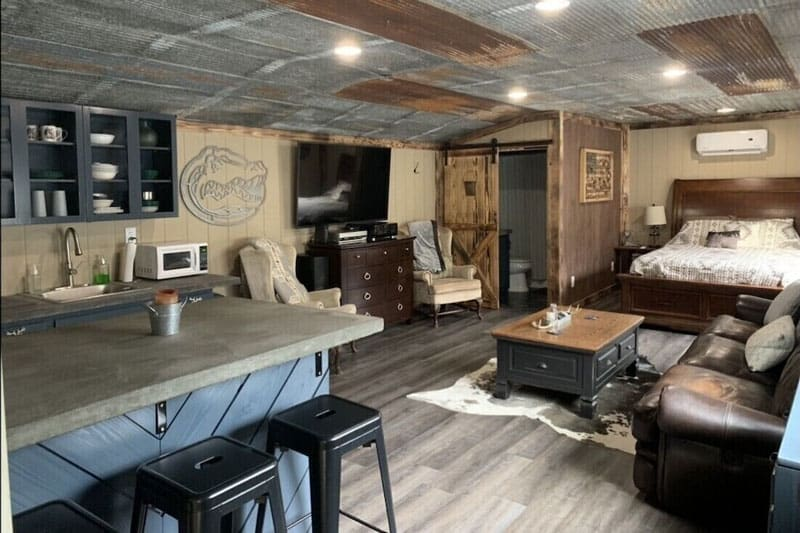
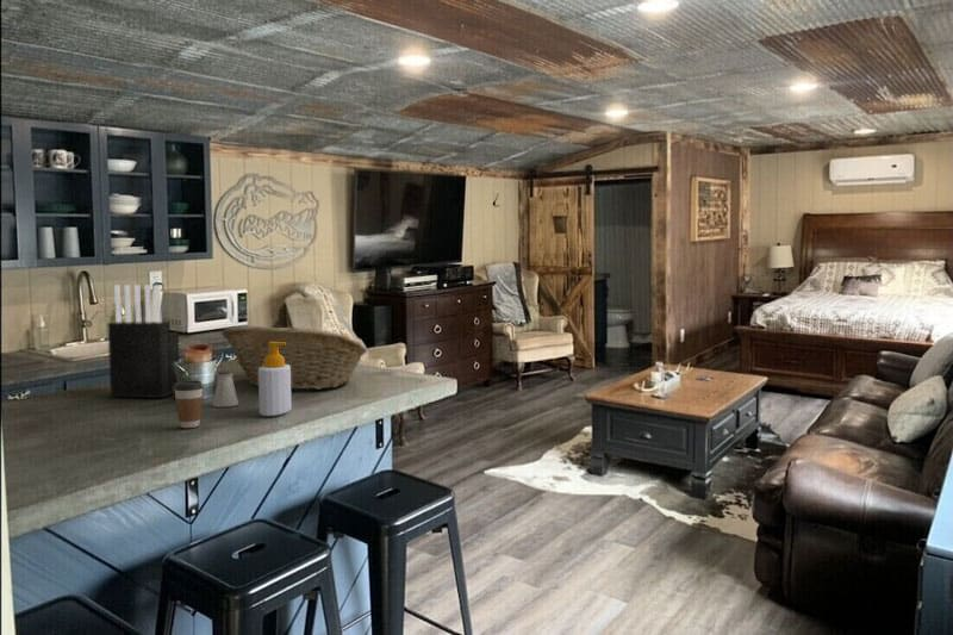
+ saltshaker (225, 387)
+ fruit basket (294, 353)
+ knife block (145, 338)
+ coffee cup (188, 404)
+ soap bottle (274, 376)
